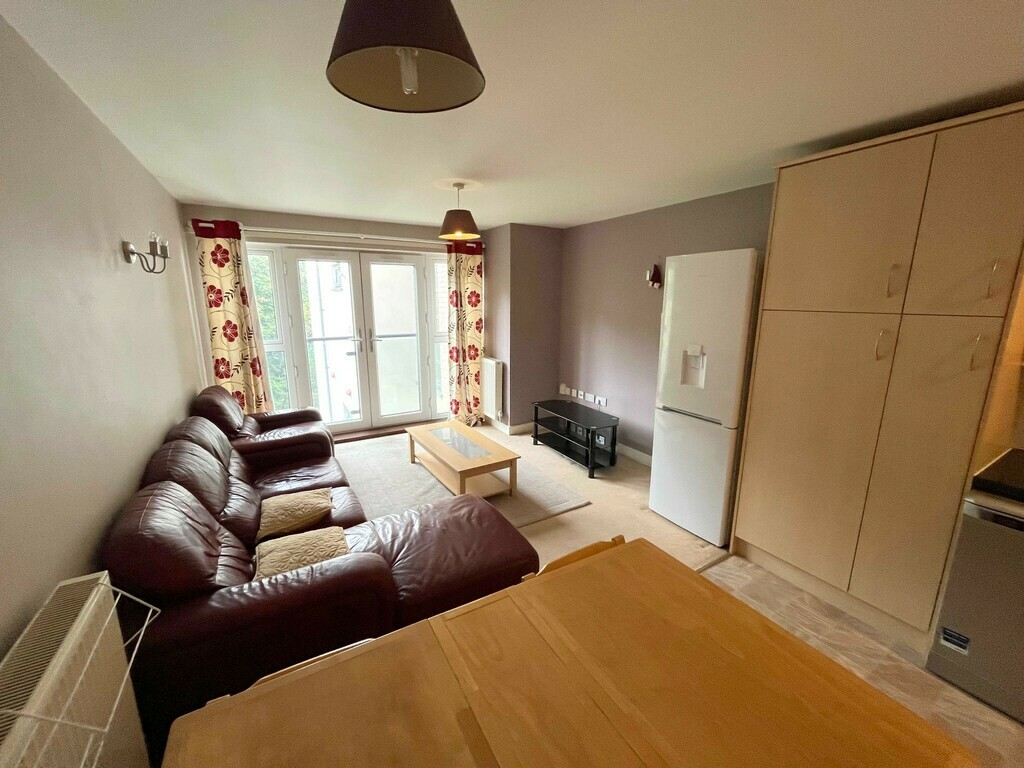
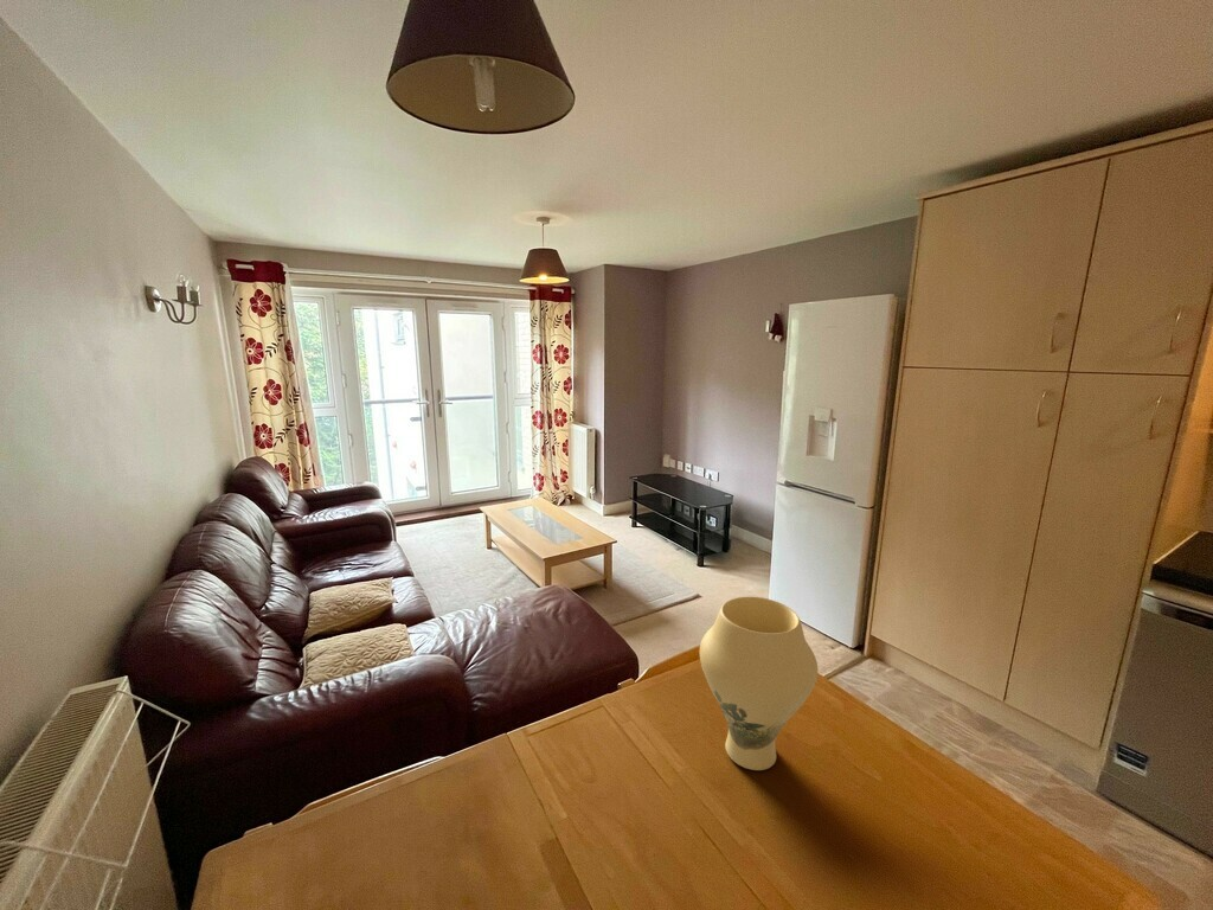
+ vase (755, 684)
